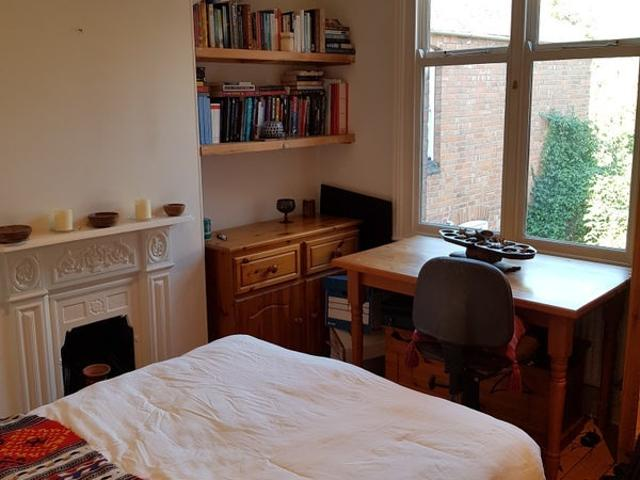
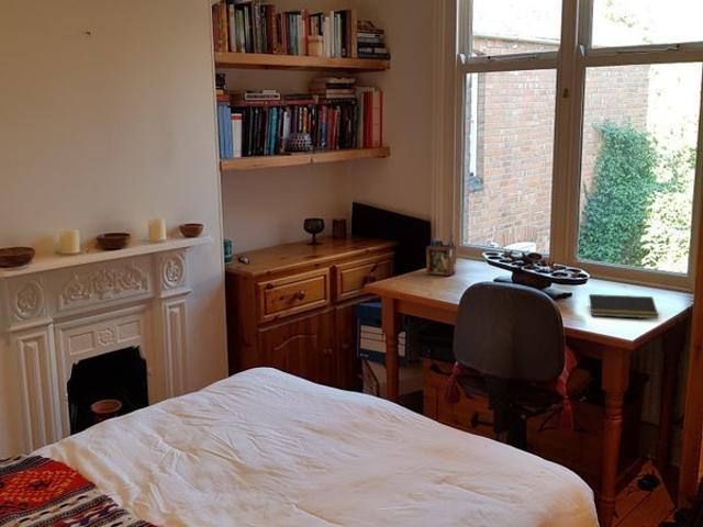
+ desk organizer (440, 254)
+ notepad (622, 305)
